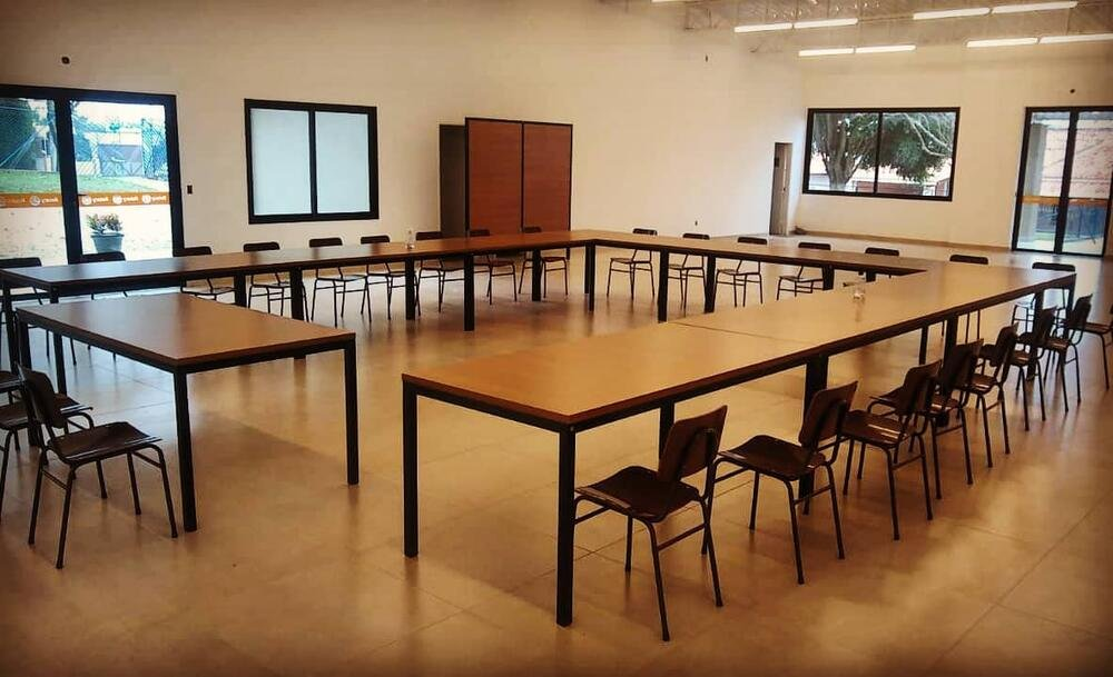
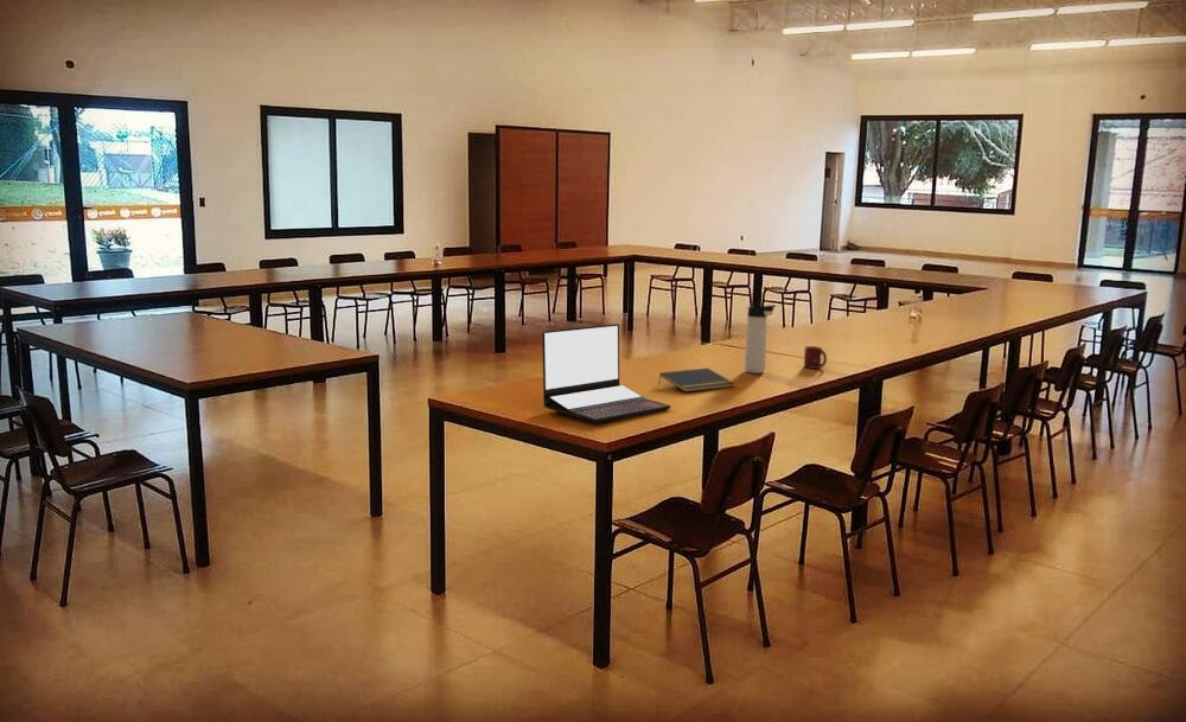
+ notepad (696, 379)
+ cup (816, 357)
+ laptop (607, 371)
+ thermos bottle (759, 338)
